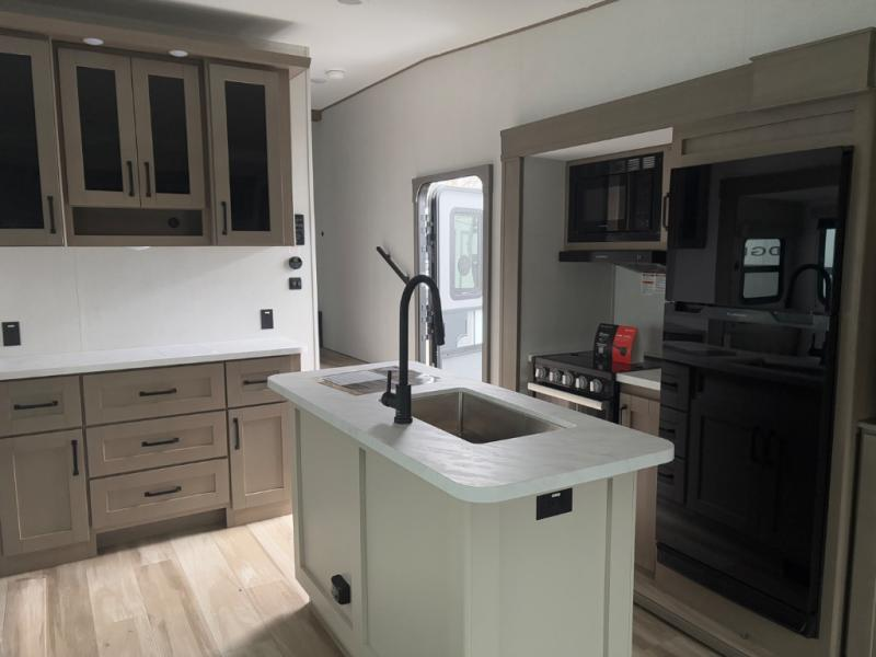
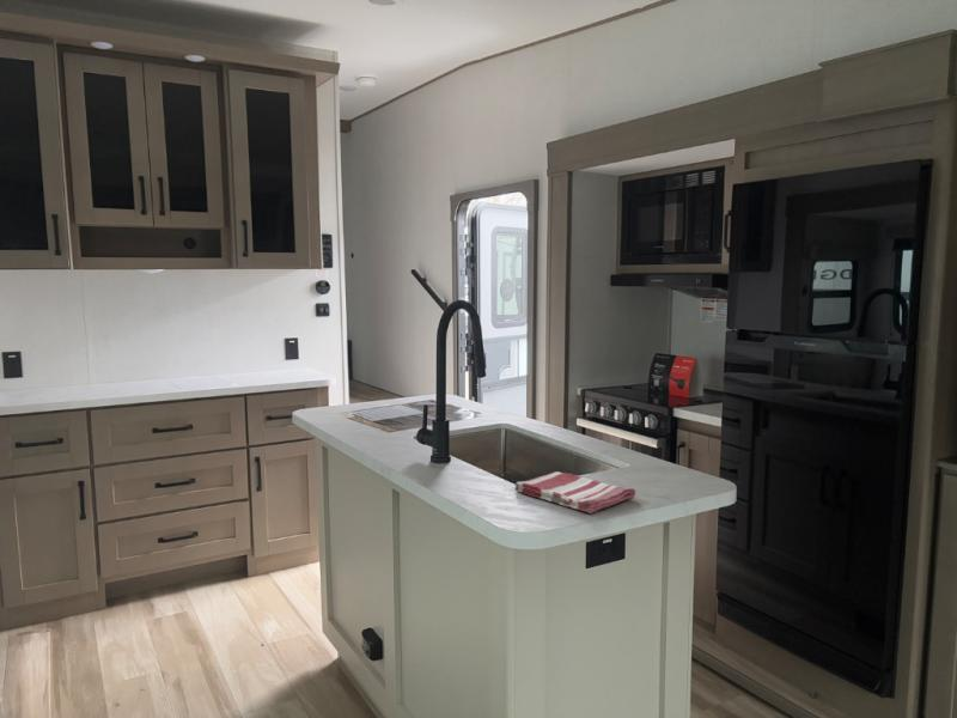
+ dish towel (573, 488)
